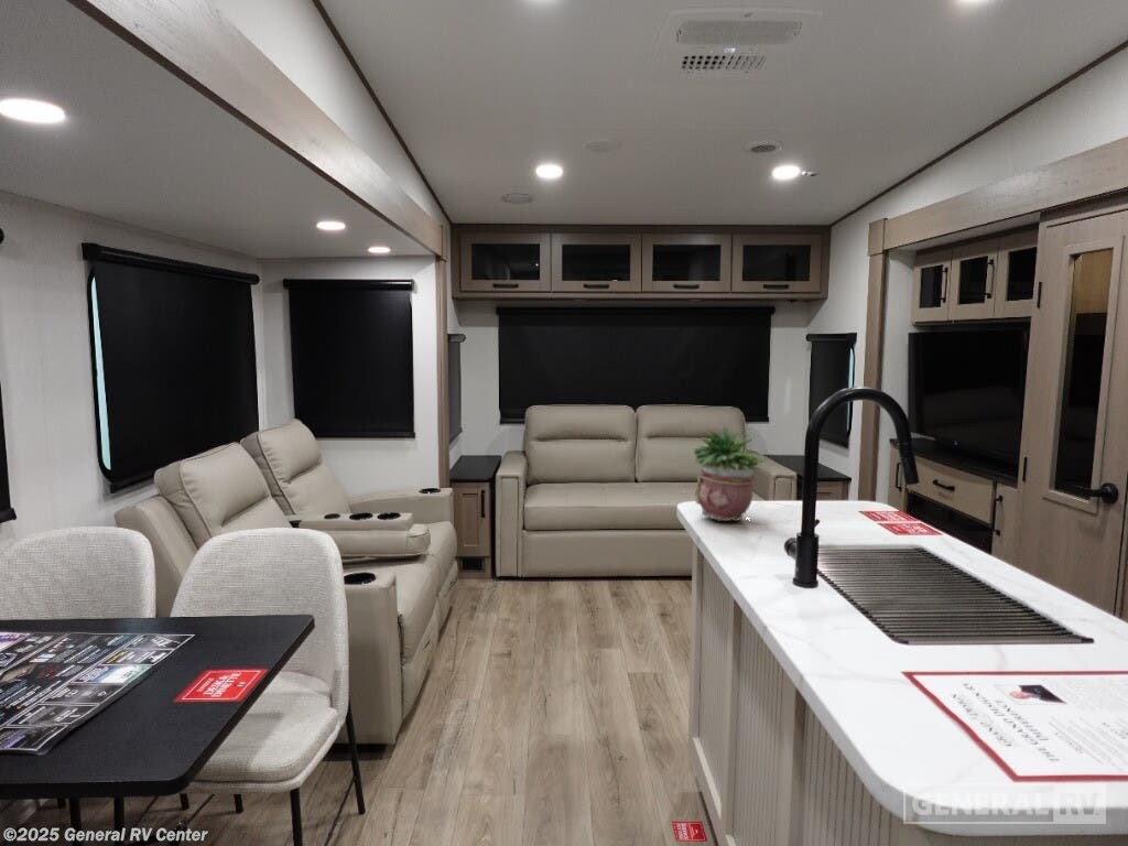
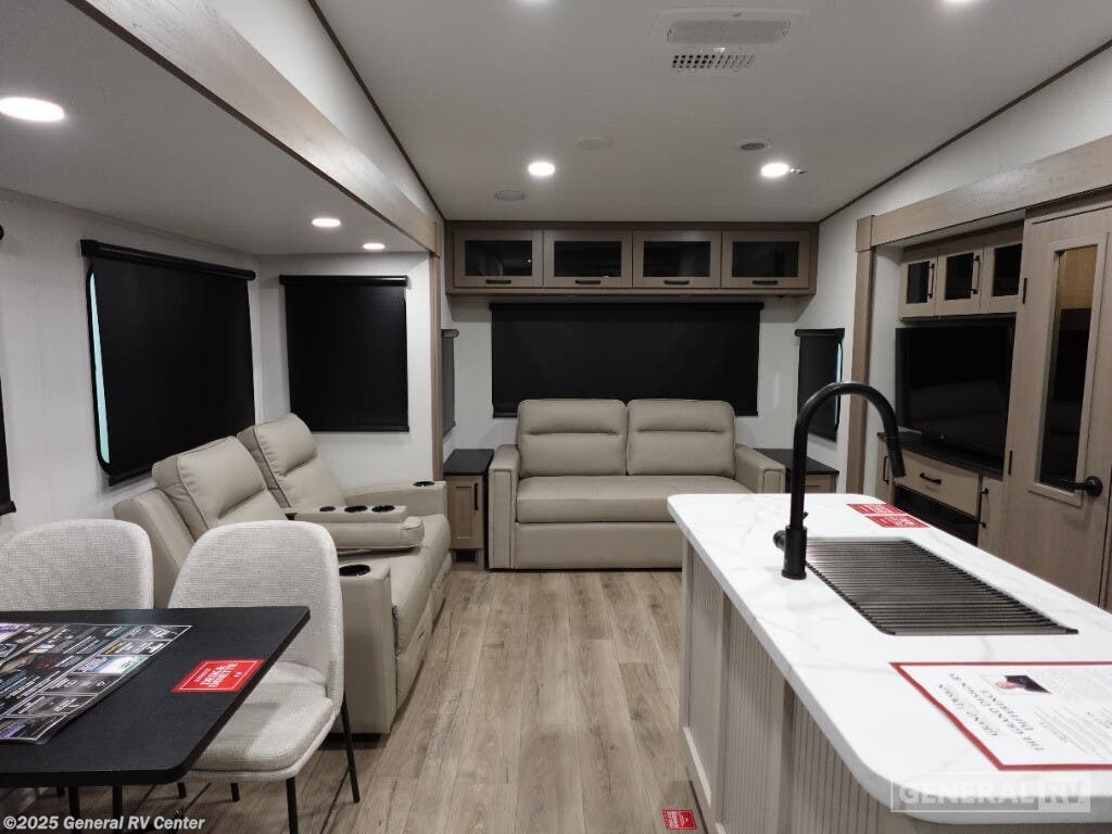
- potted plant (728, 473)
